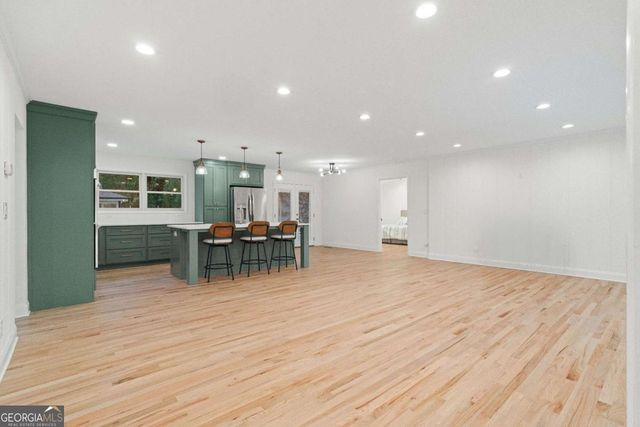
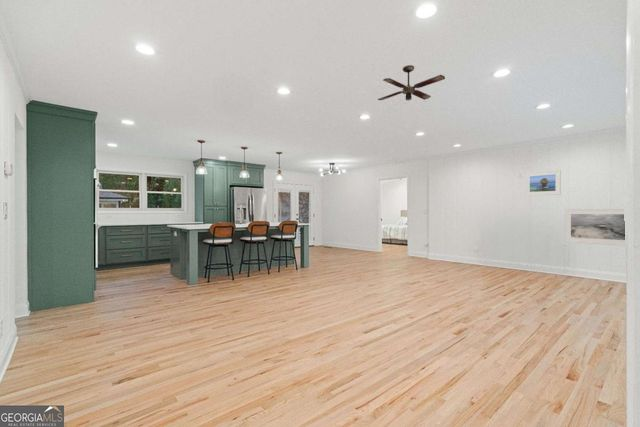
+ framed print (598, 226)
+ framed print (542, 183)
+ ceiling fan (408, 84)
